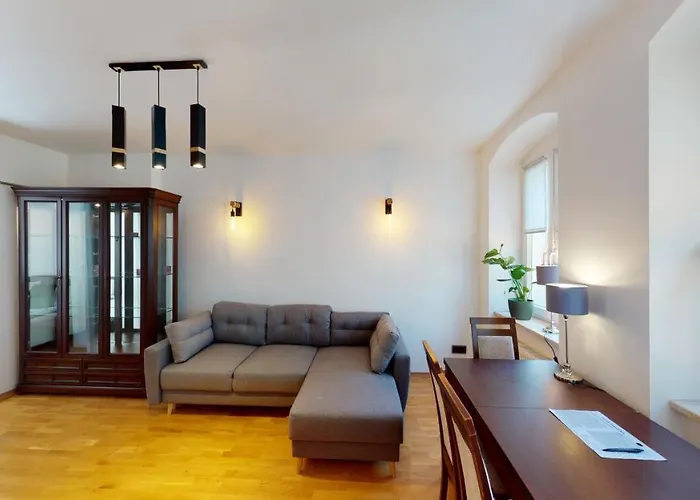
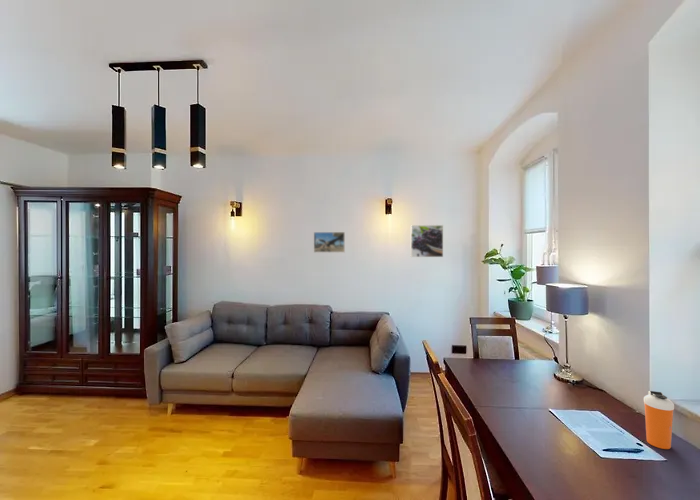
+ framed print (426, 241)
+ shaker bottle (658, 419)
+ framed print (329, 242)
